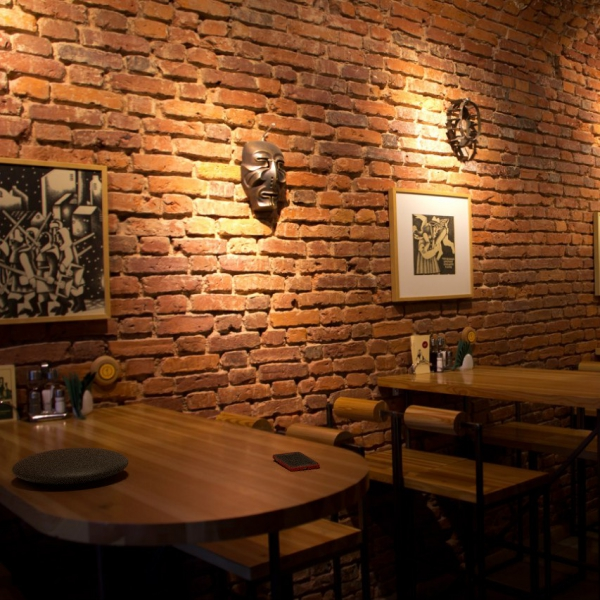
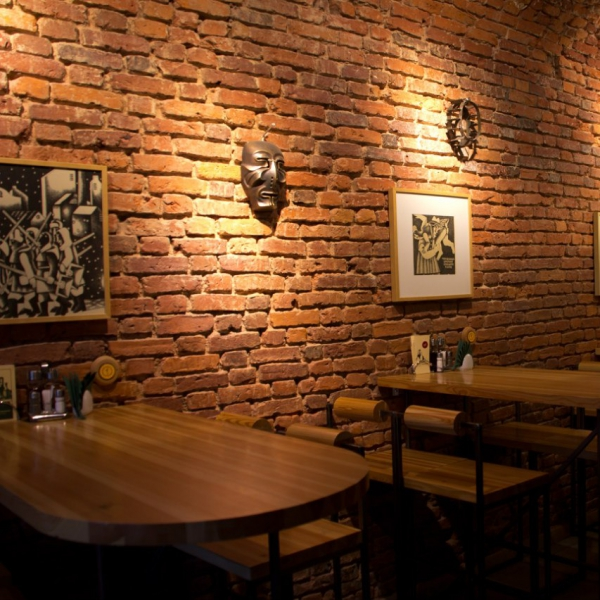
- plate (71, 465)
- cell phone (295, 461)
